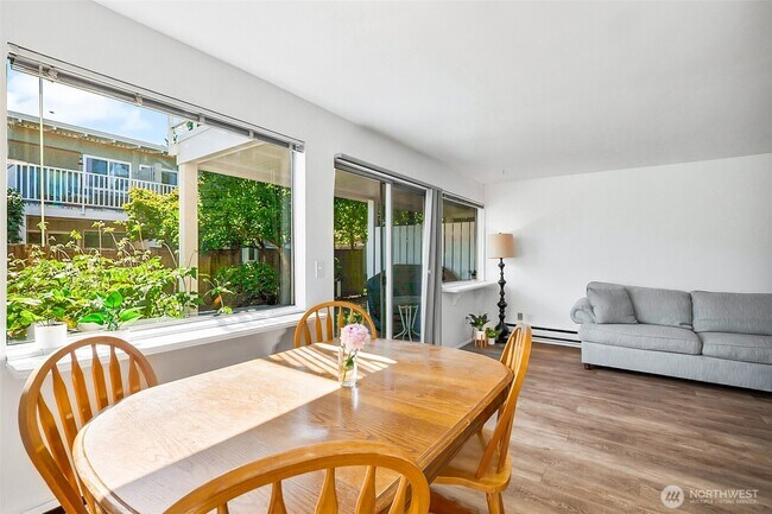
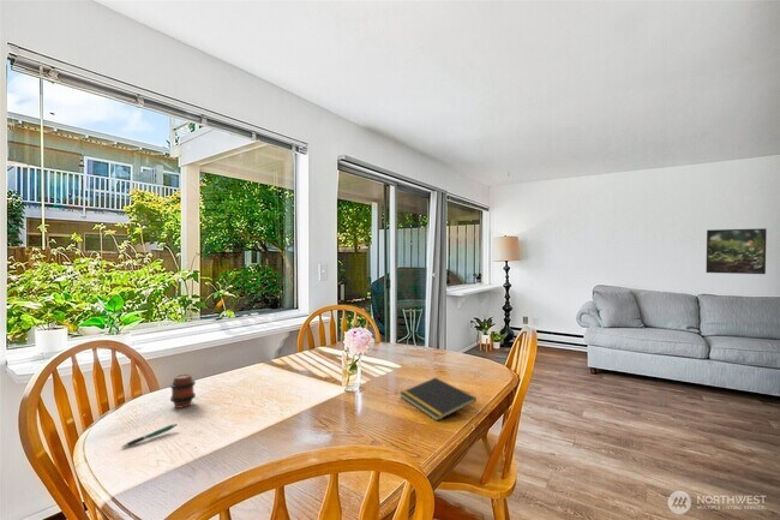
+ notepad (436, 396)
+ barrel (182, 390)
+ pen (150, 435)
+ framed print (734, 251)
